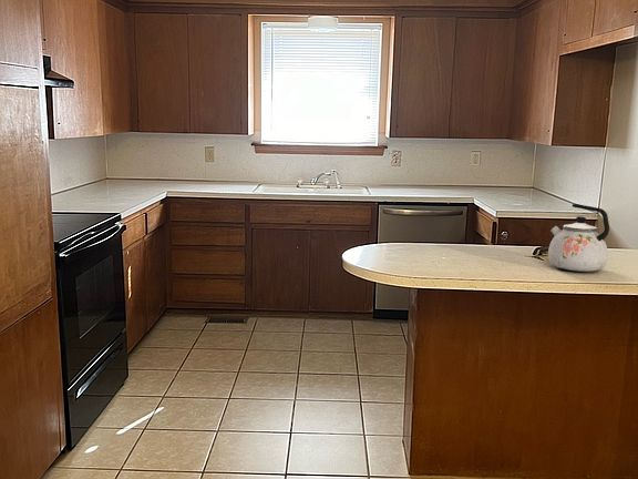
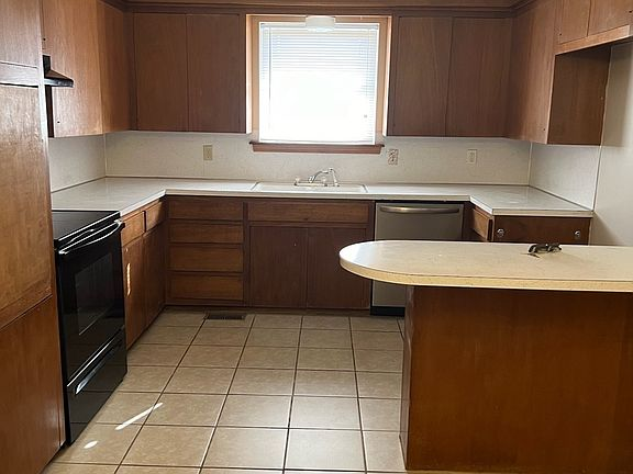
- kettle (578, 236)
